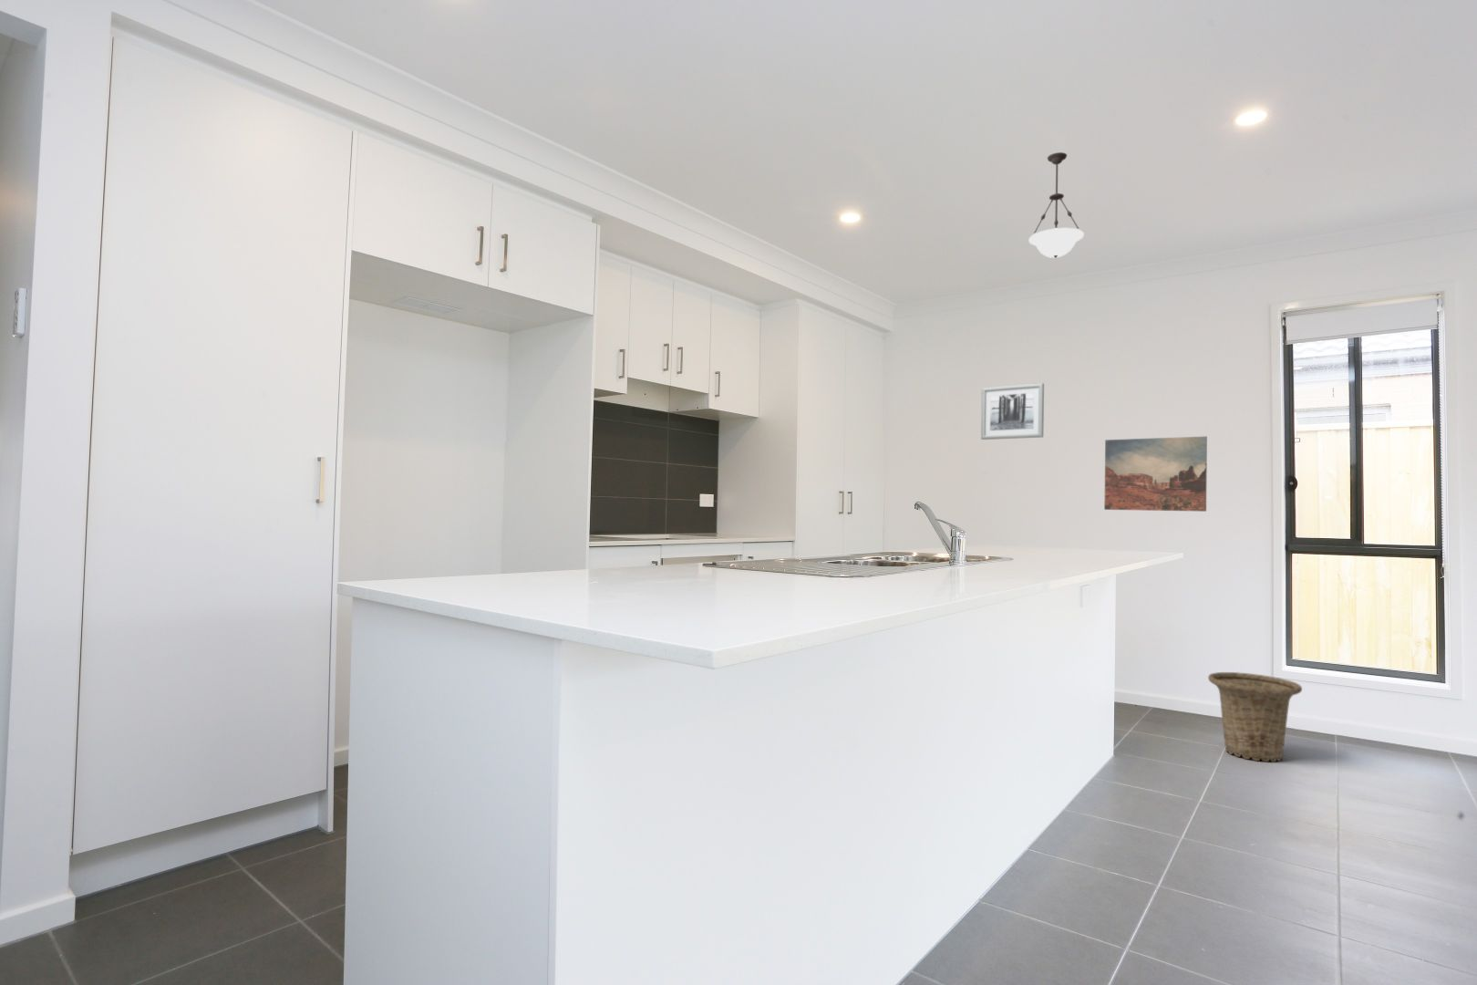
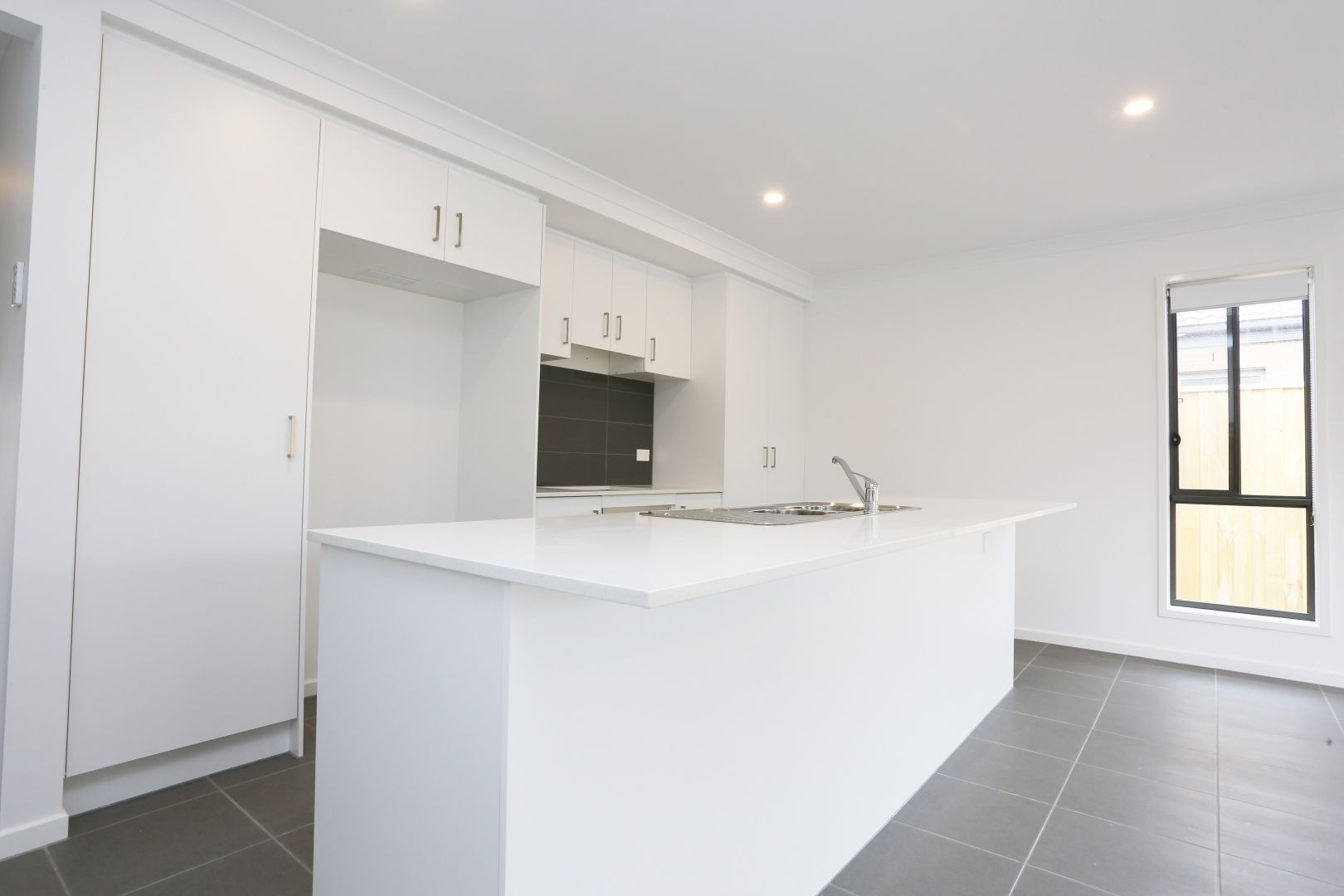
- wall art (1011, 411)
- pendant light (1056, 207)
- wall art (1153, 474)
- basket (1253, 717)
